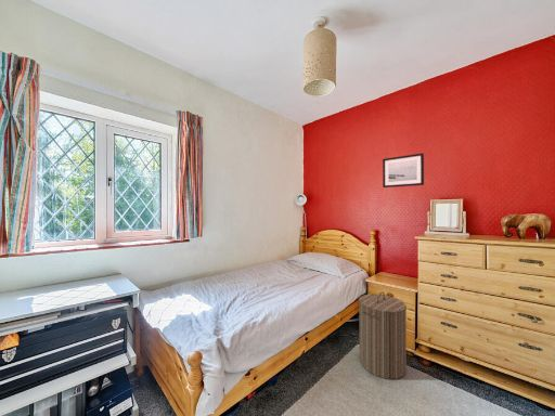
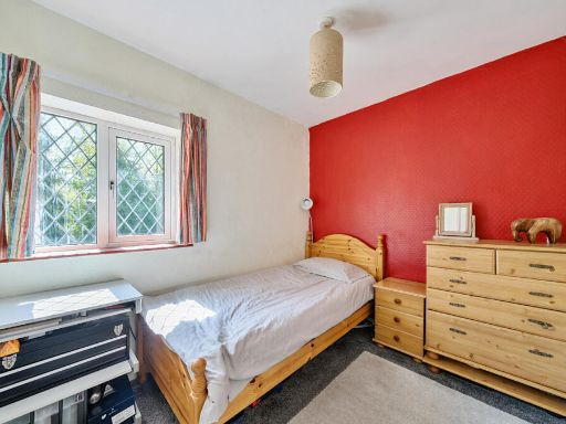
- wall art (402, 171)
- laundry hamper (382, 327)
